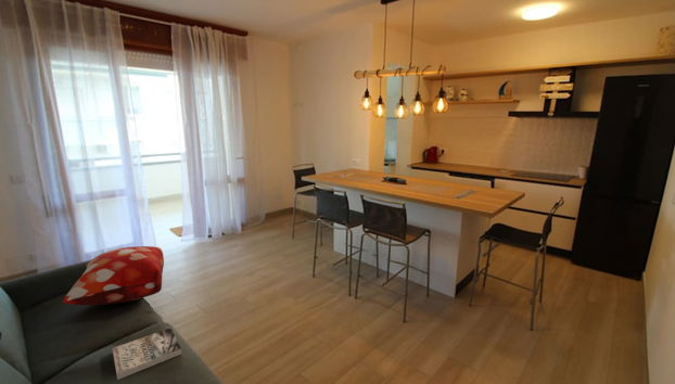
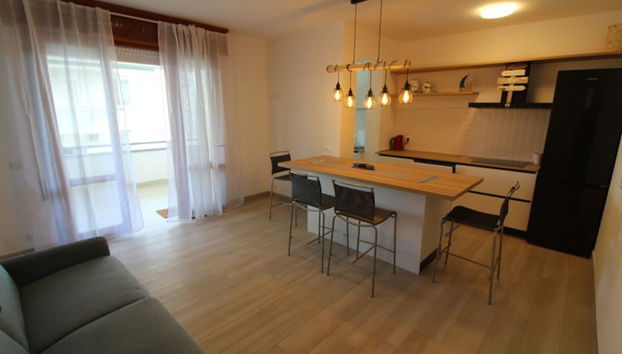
- decorative pillow (120, 273)
- book (147, 350)
